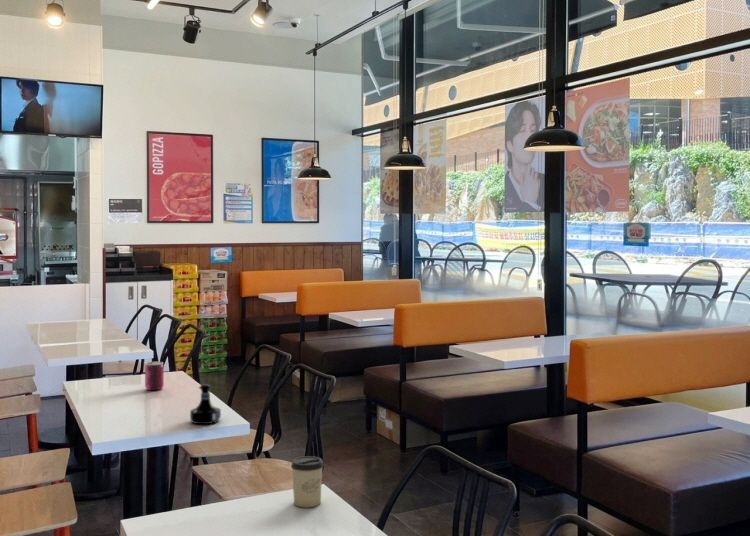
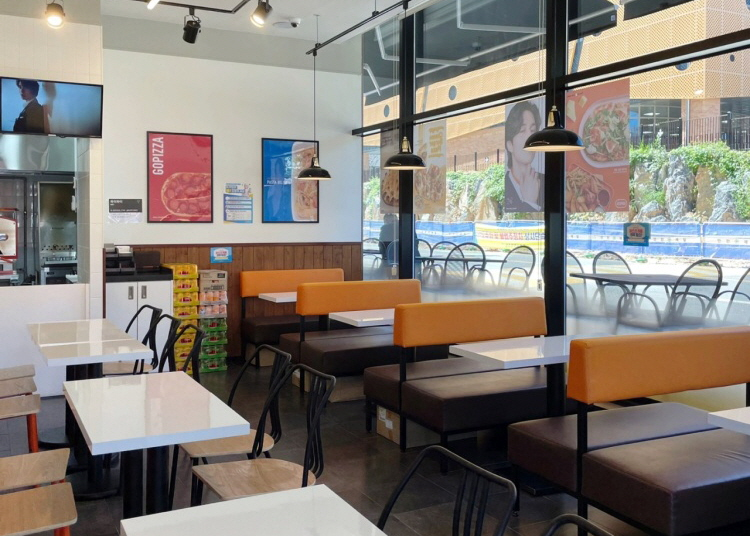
- cup (307, 481)
- tequila bottle (205, 402)
- can (154, 375)
